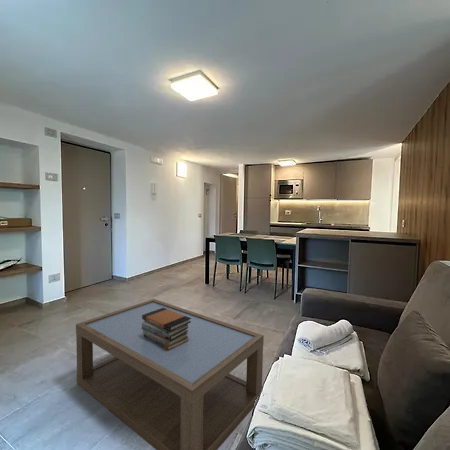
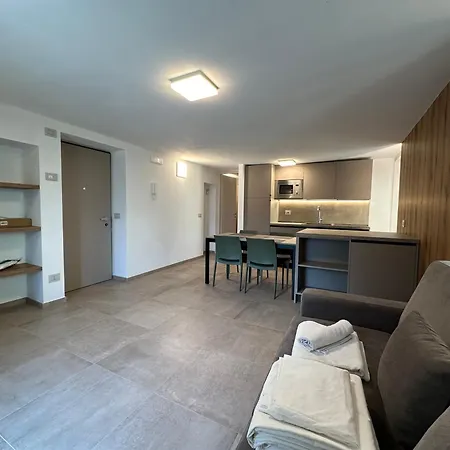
- coffee table (166, 360)
- book stack (165, 325)
